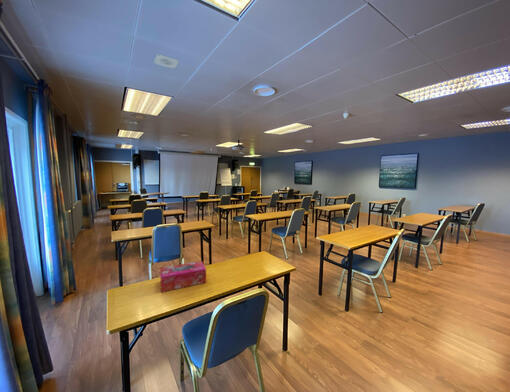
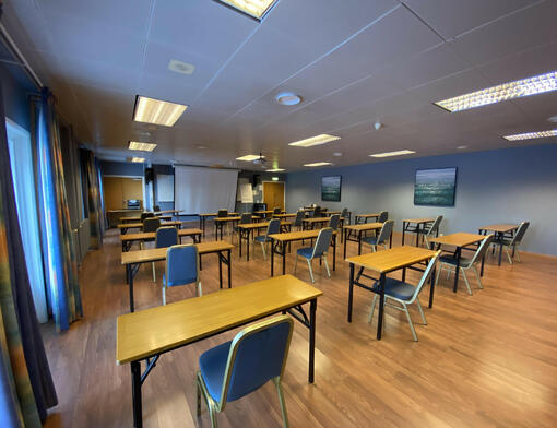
- tissue box (183, 275)
